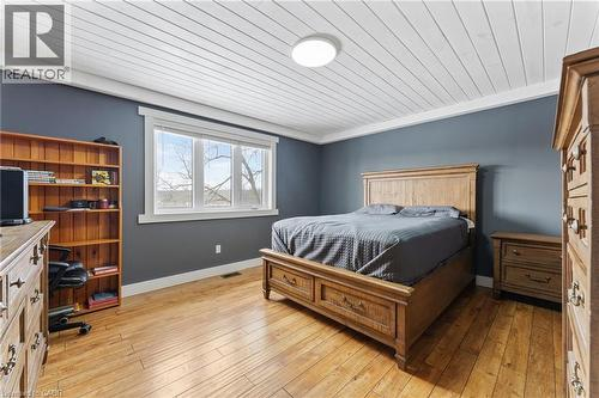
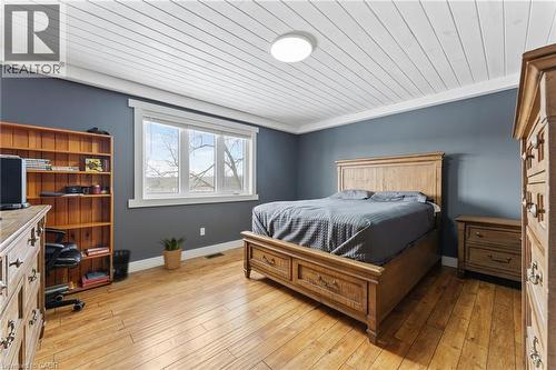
+ potted plant (173, 251)
+ wastebasket (118, 264)
